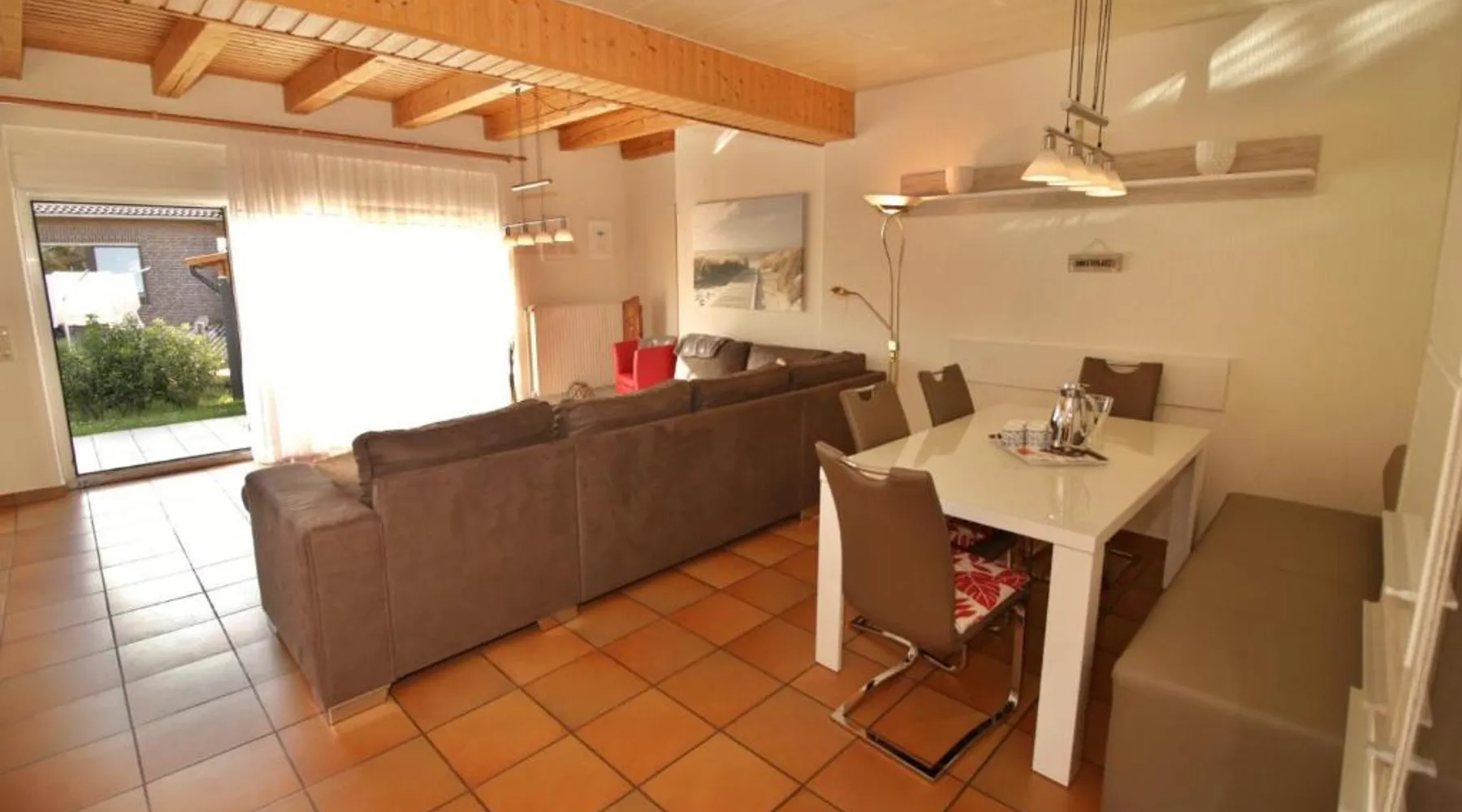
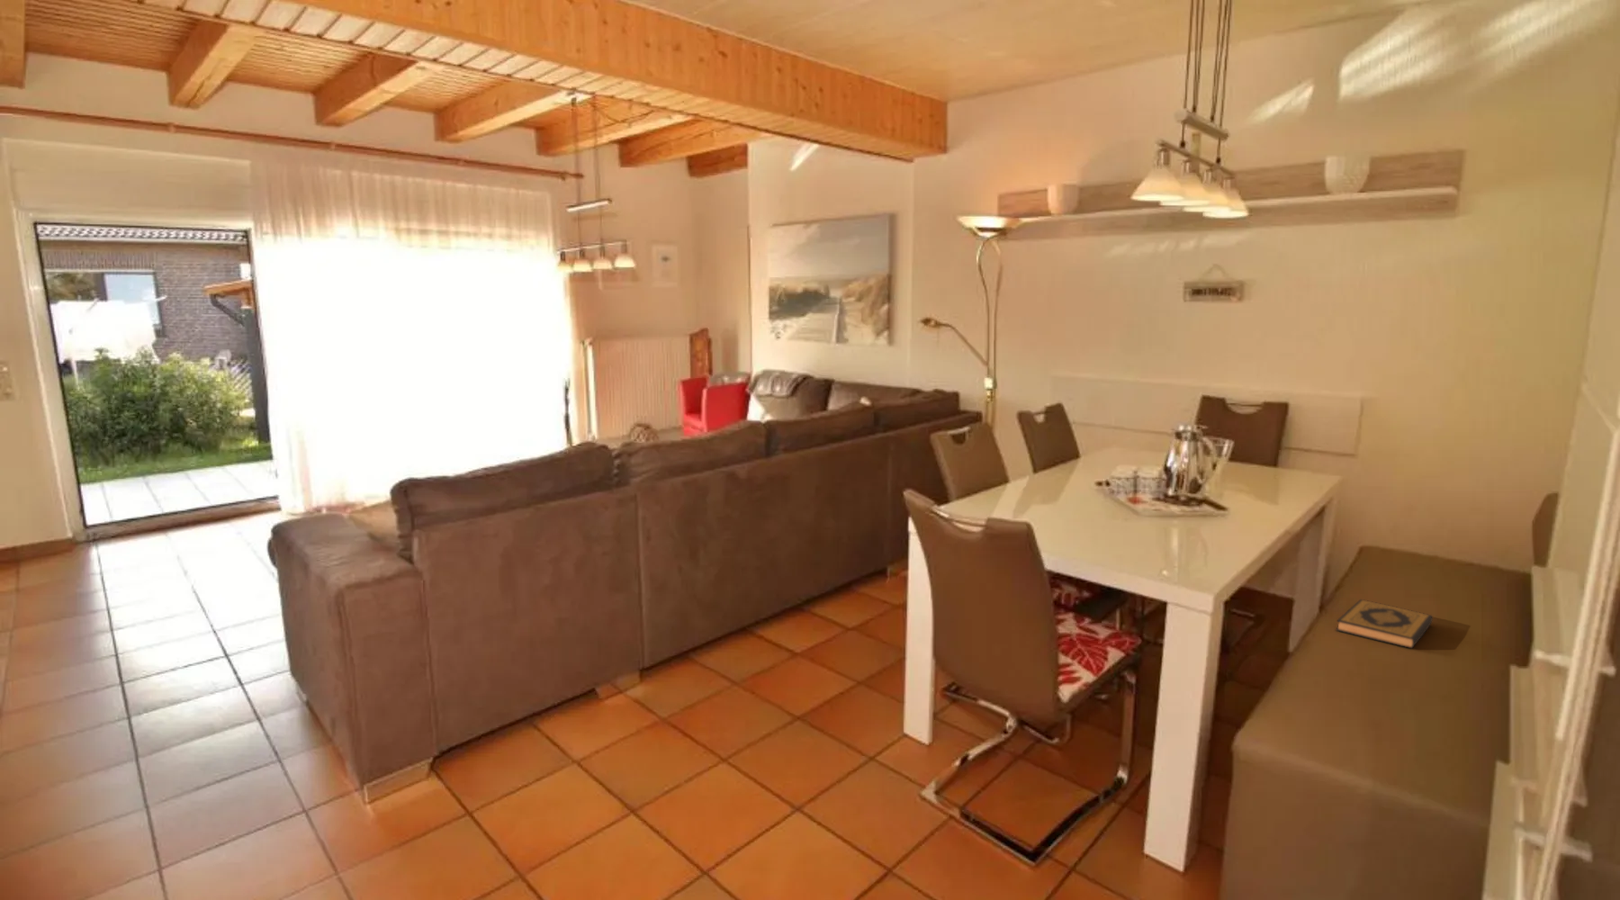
+ hardback book (1384, 622)
